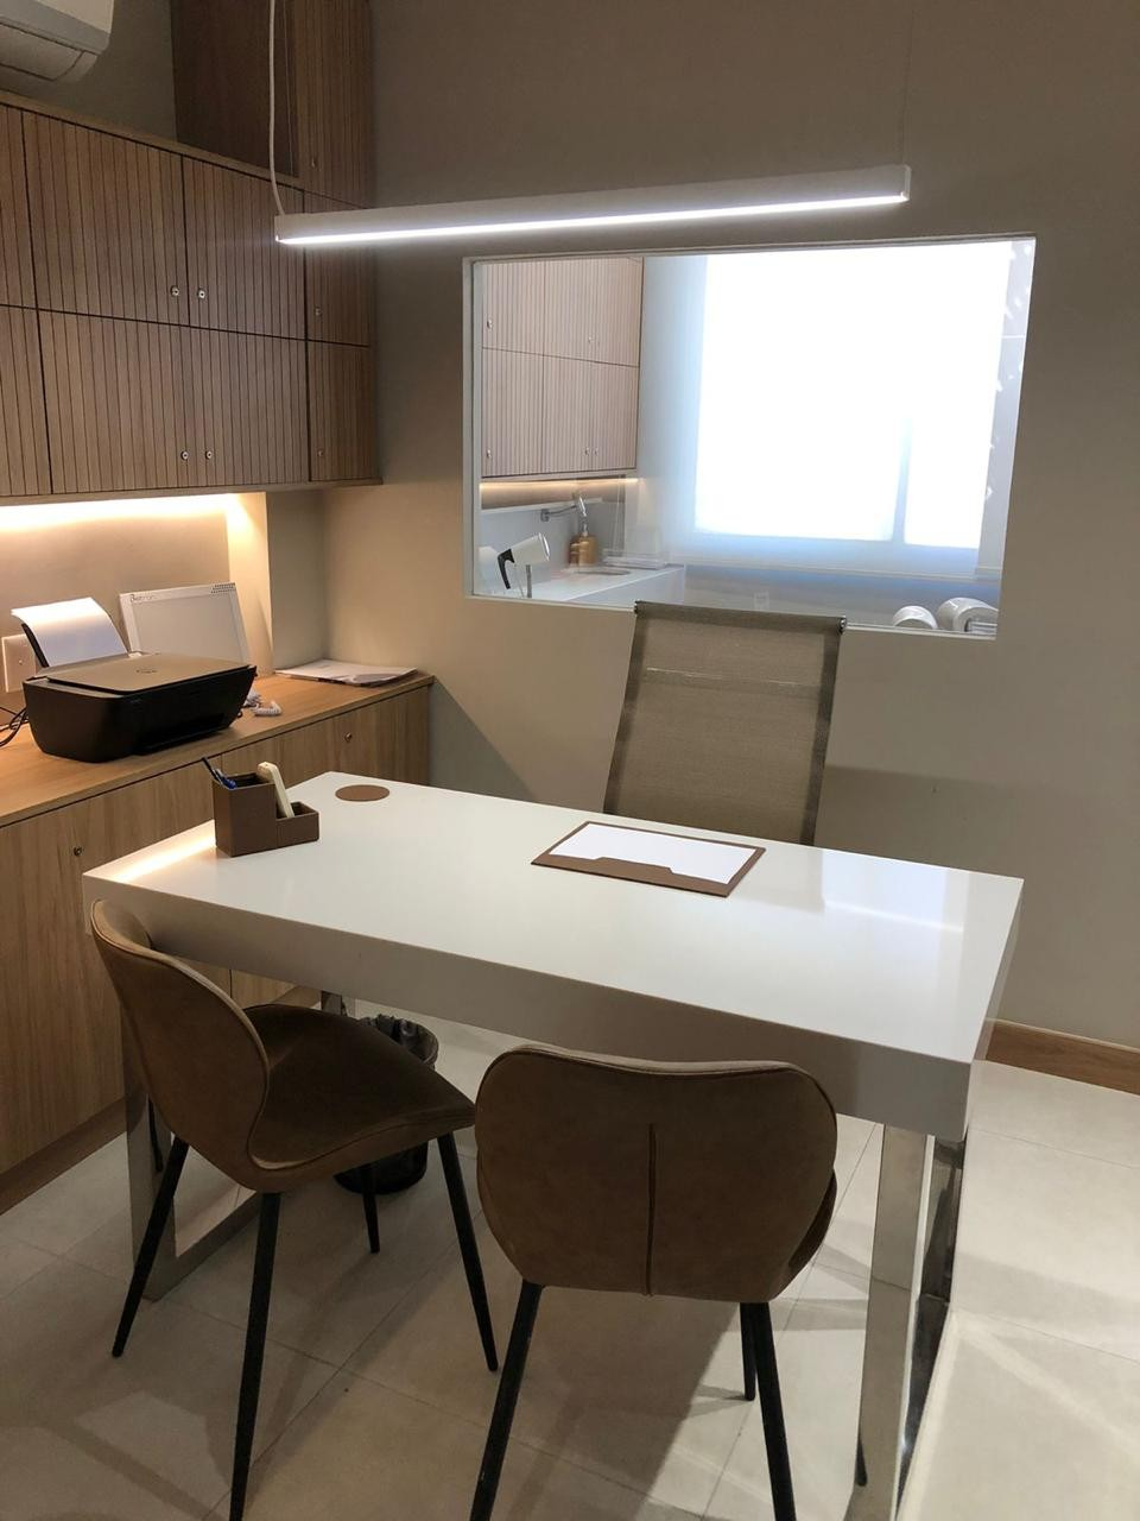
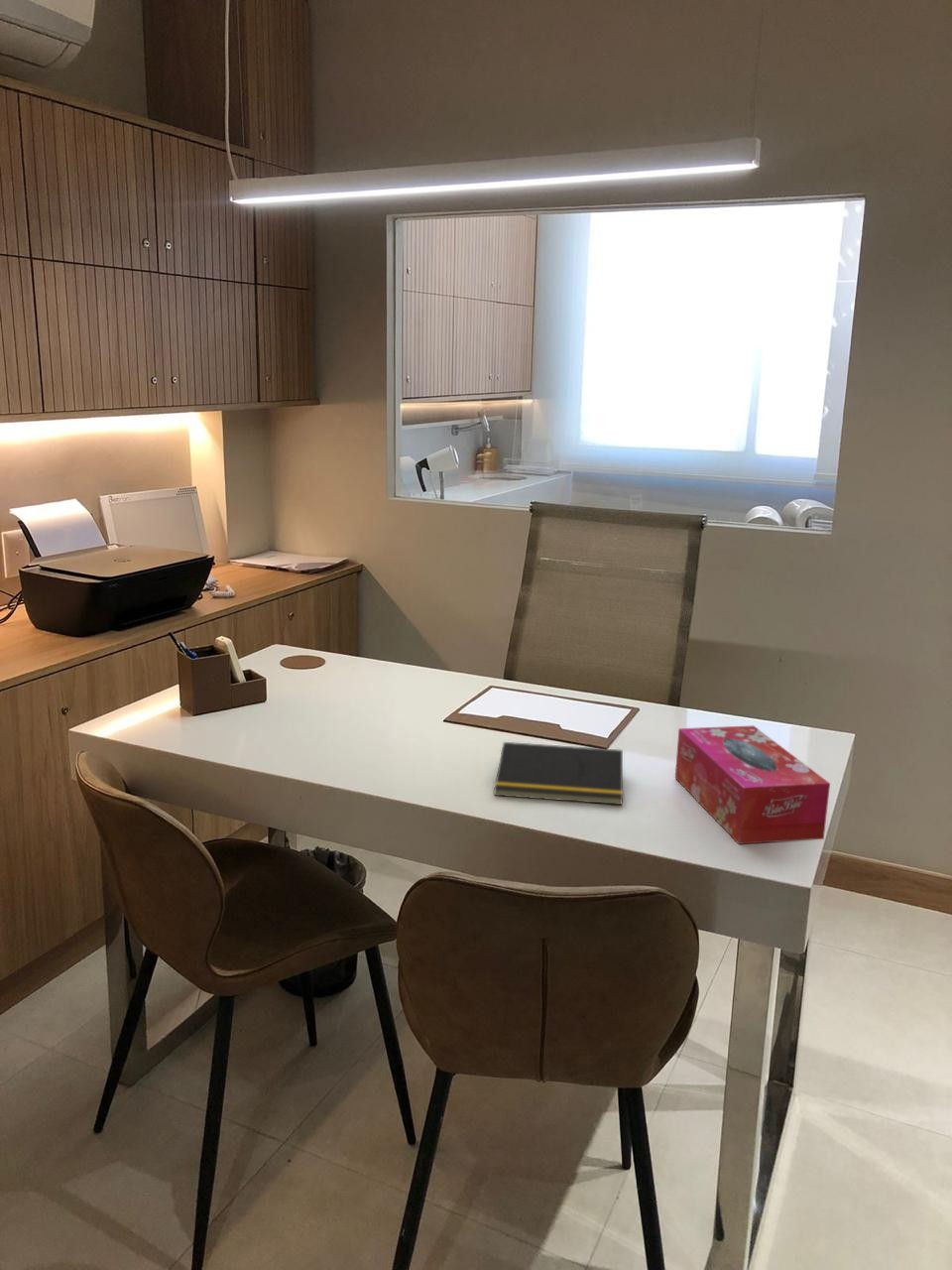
+ notepad (560, 771)
+ tissue box (747, 780)
